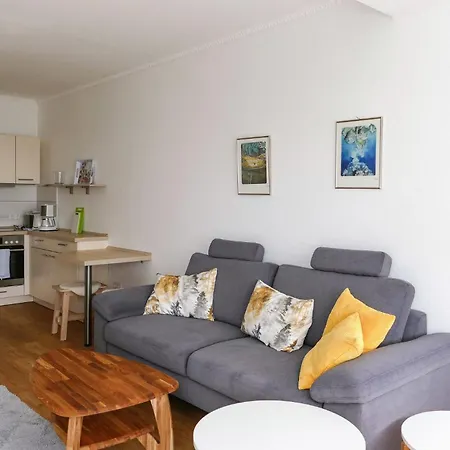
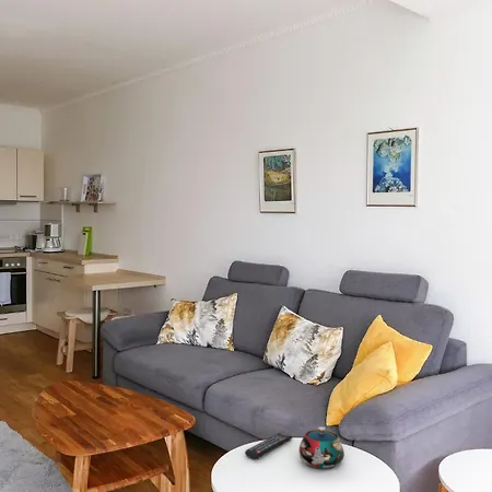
+ remote control (269, 445)
+ teapot (320, 446)
